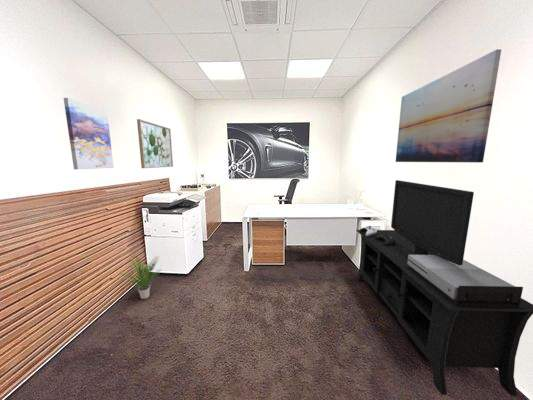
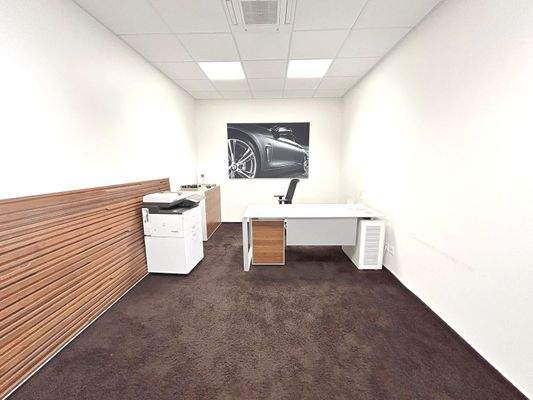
- wall art (91, 137)
- wall art (432, 122)
- media console (414, 254)
- wall art (158, 146)
- potted plant (143, 278)
